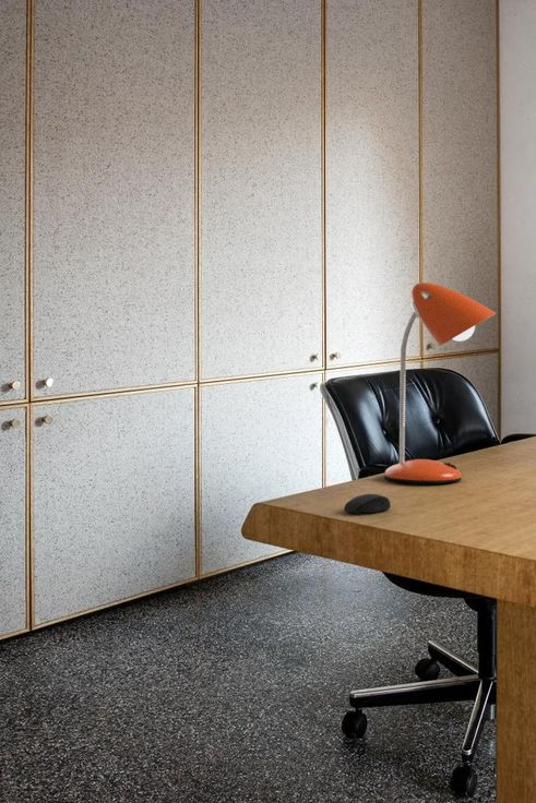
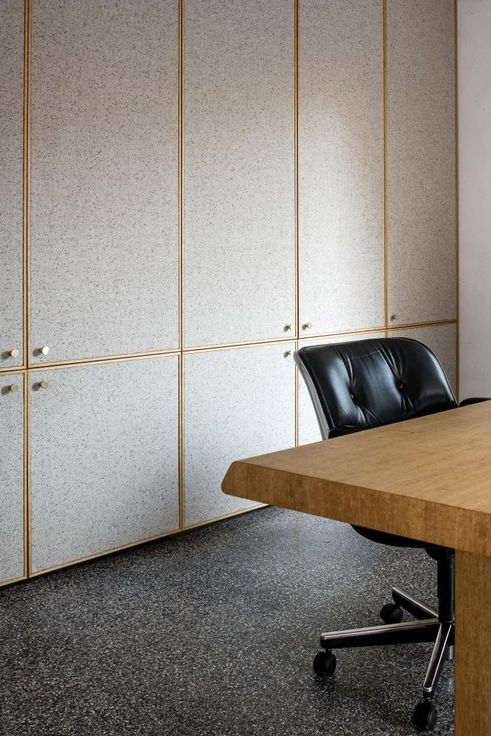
- mouse (367, 502)
- desk lamp (405, 381)
